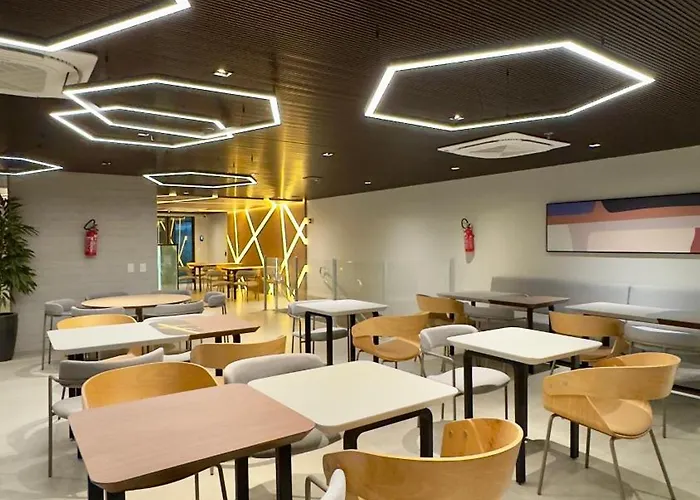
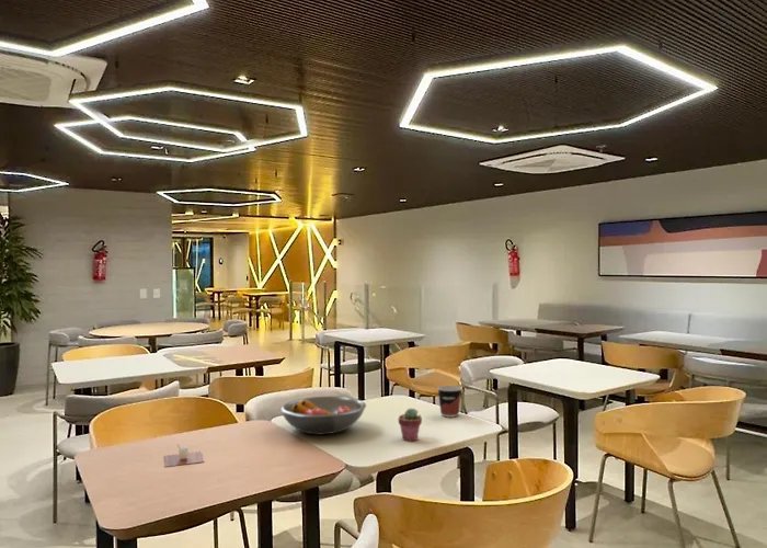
+ cup (183, 450)
+ cup (449, 401)
+ potted succulent (410, 423)
+ fruit bowl (323, 414)
